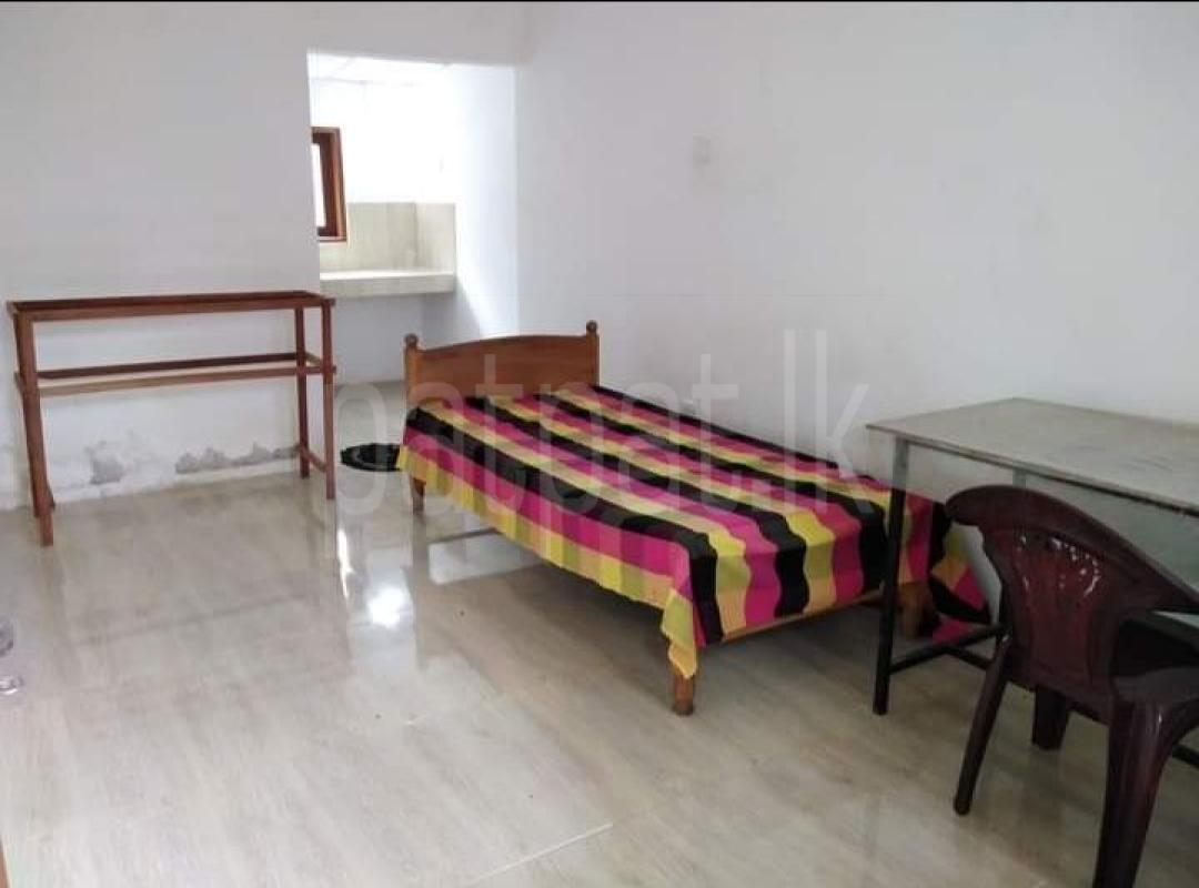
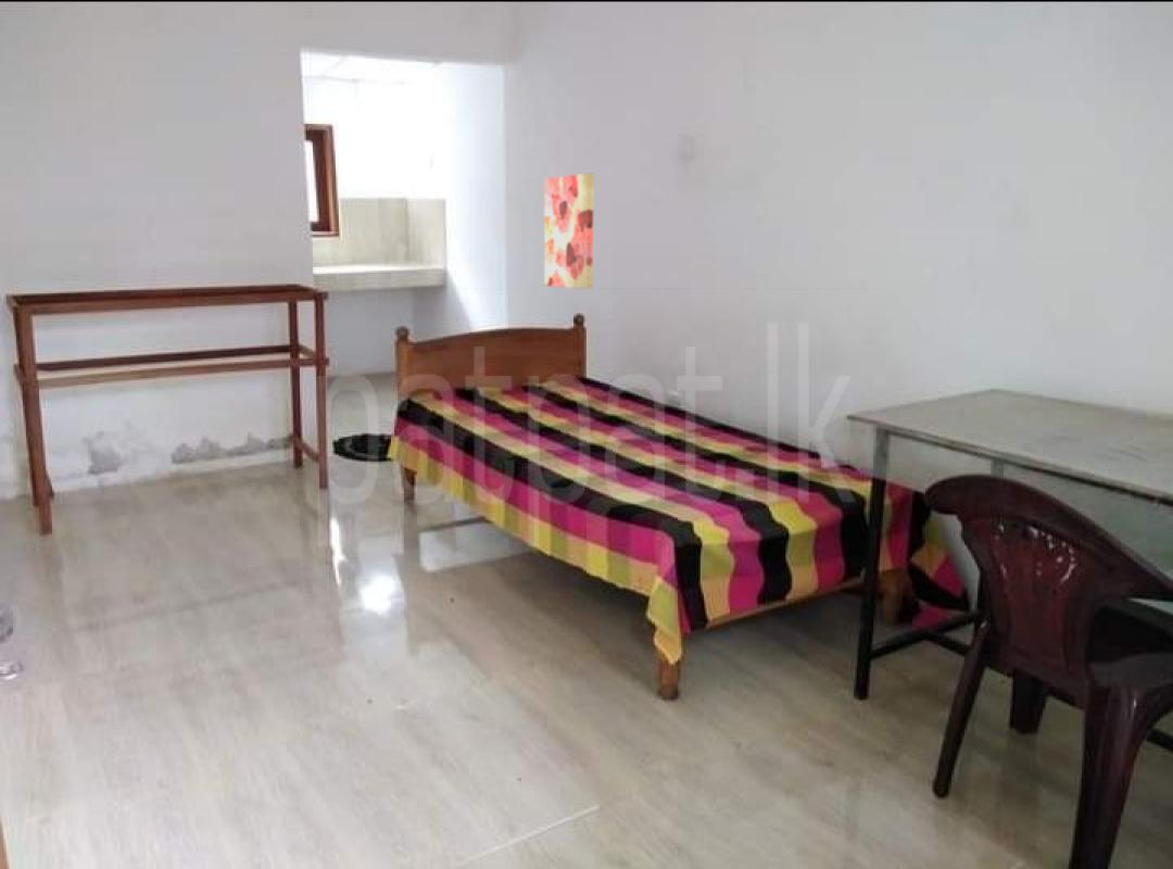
+ wall art (567, 231)
